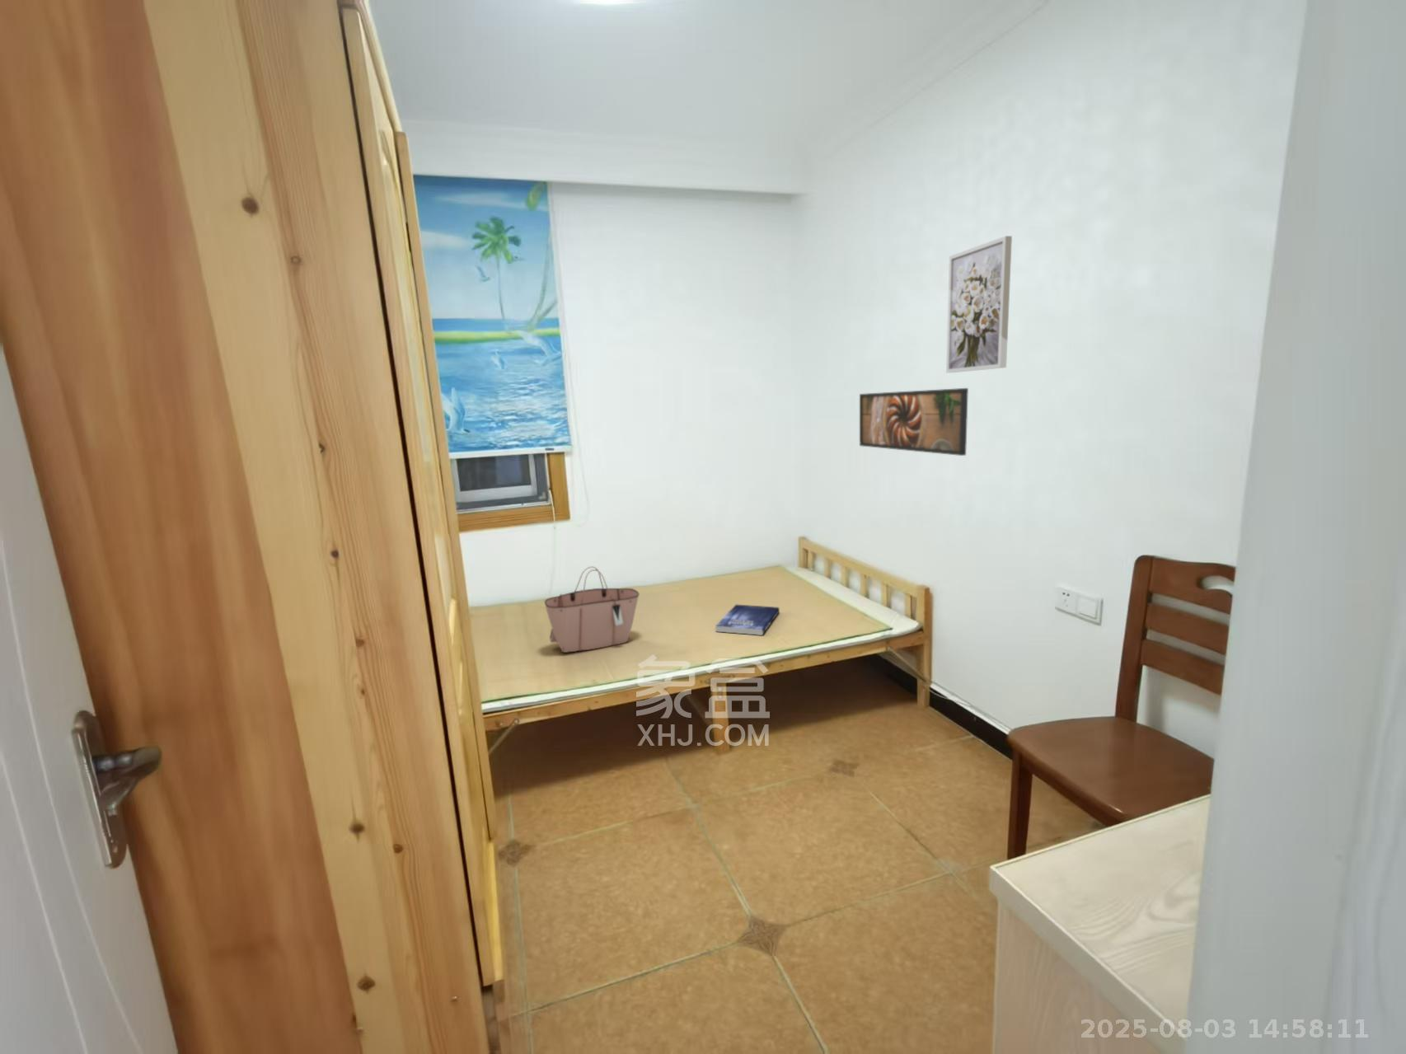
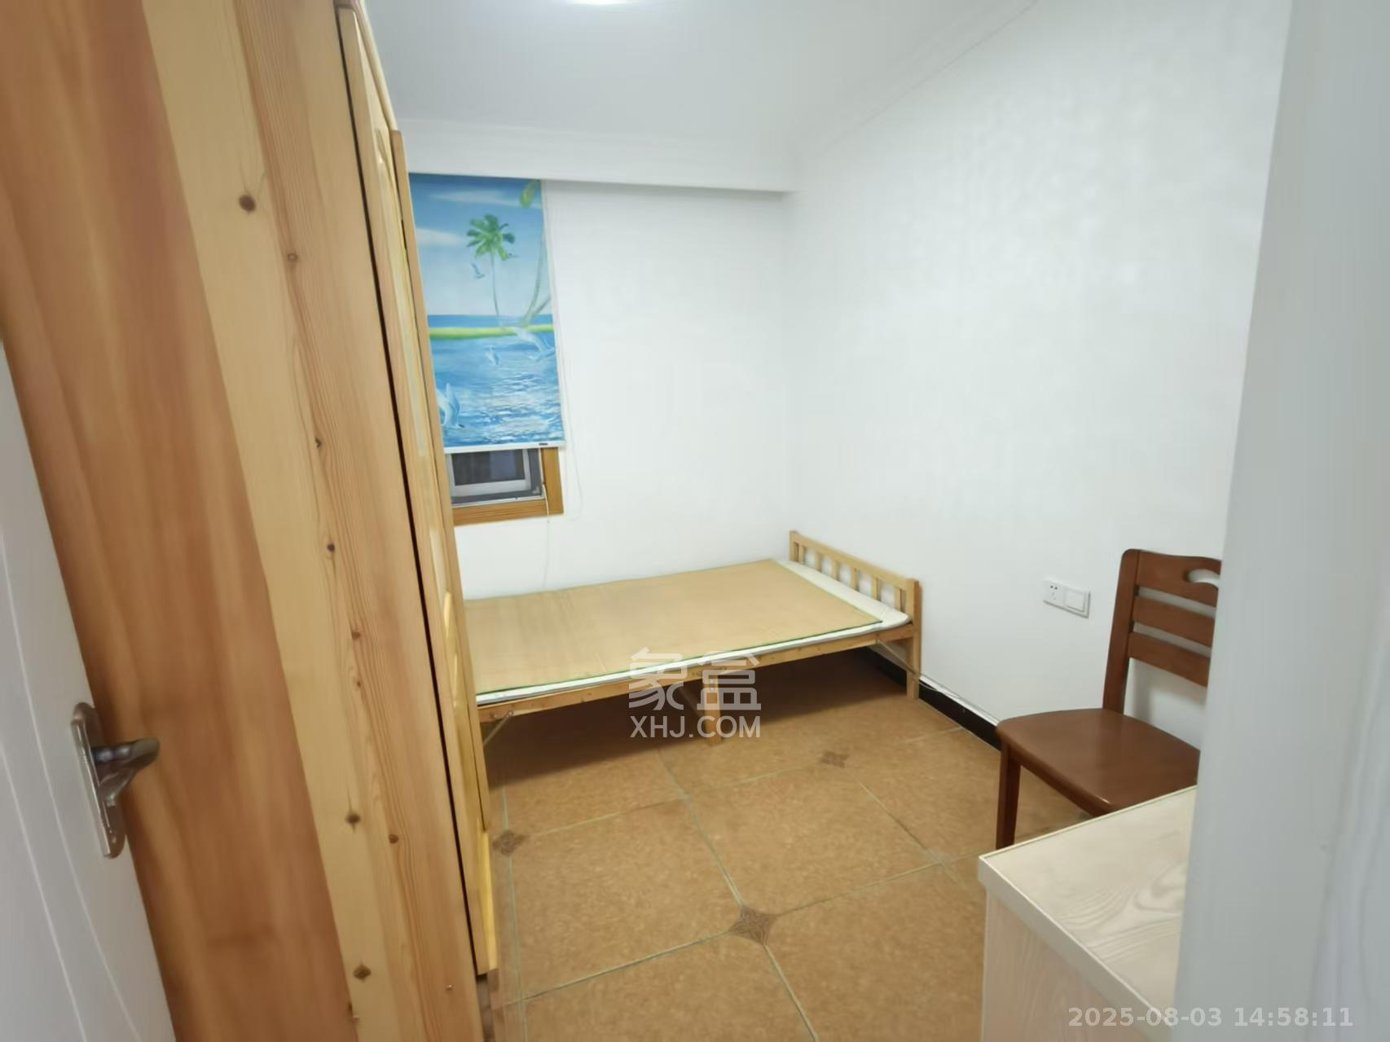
- book (748, 619)
- wall art (975, 309)
- tote bag (592, 607)
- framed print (906, 421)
